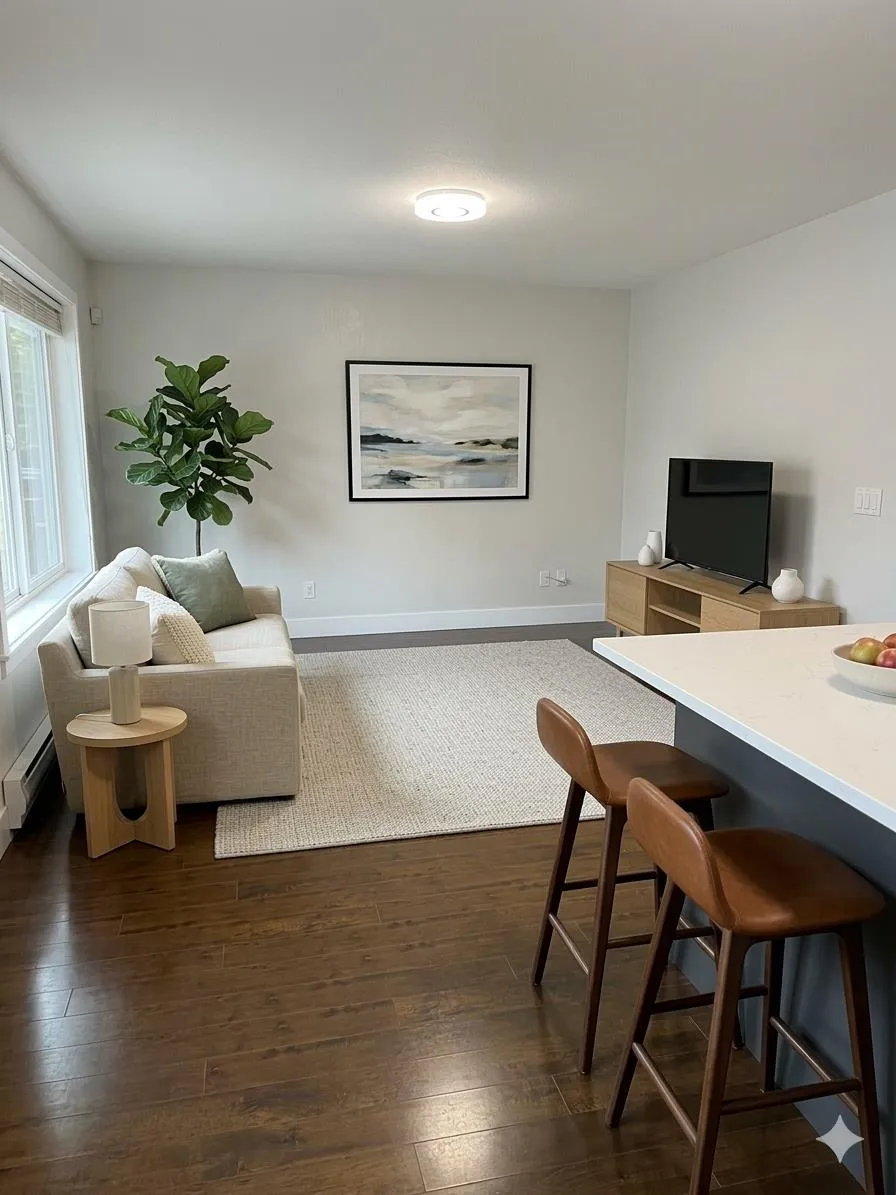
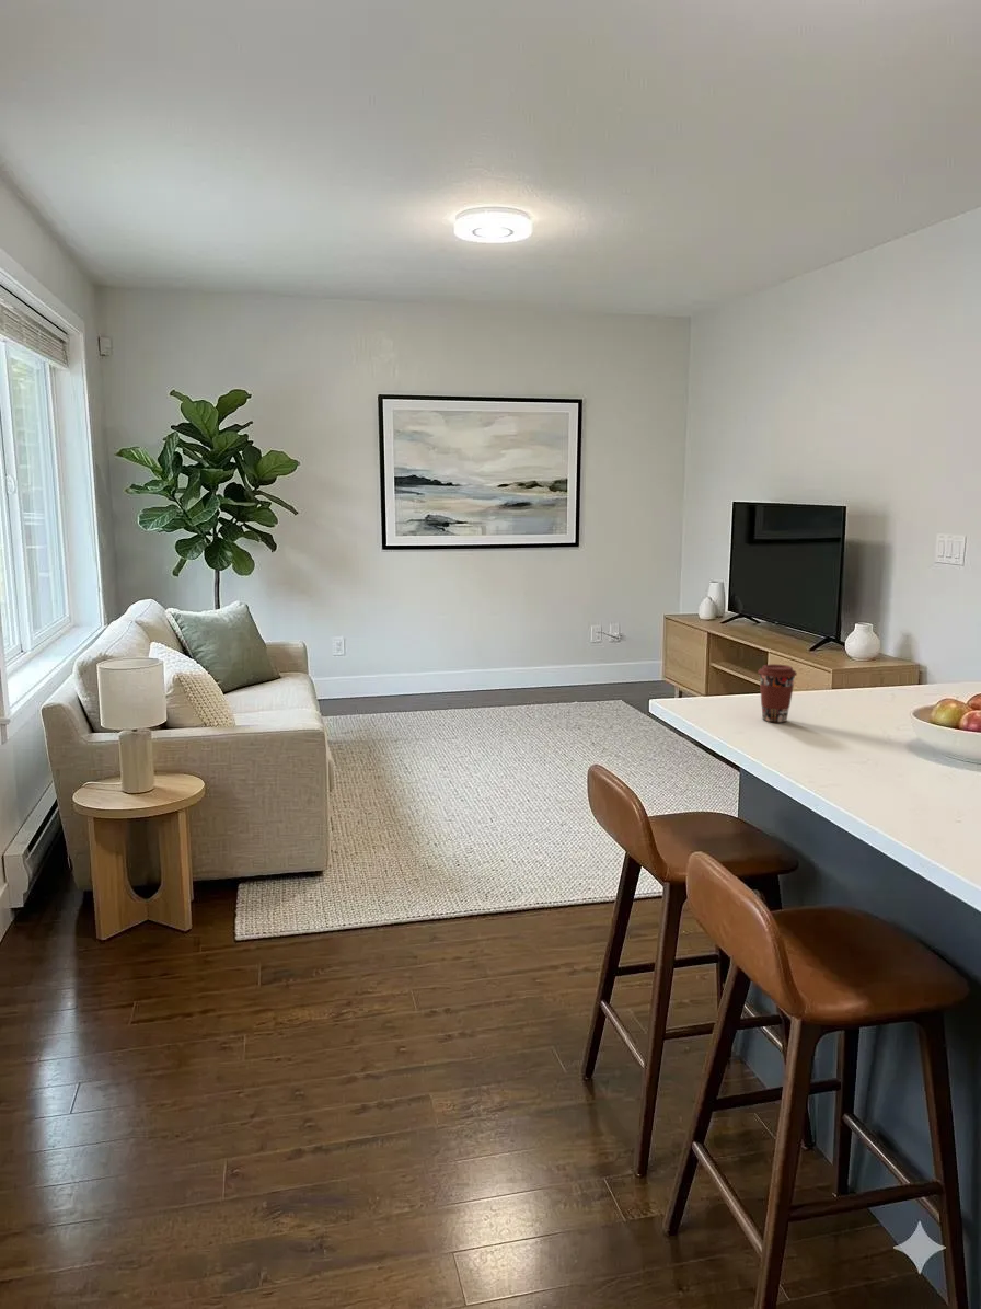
+ coffee cup (775, 692)
